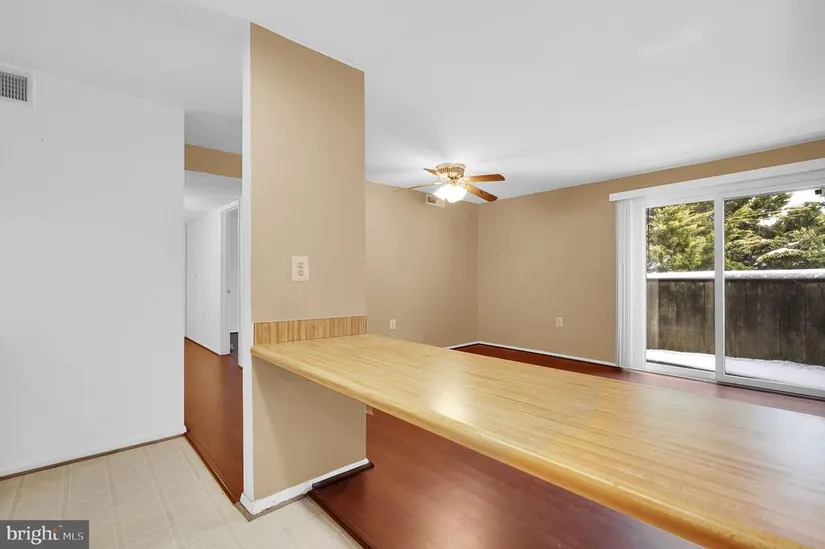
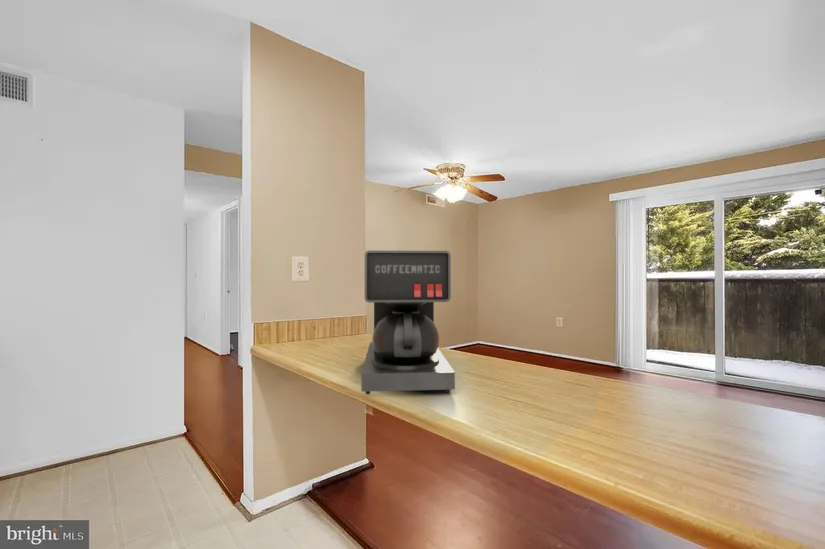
+ coffee maker (404, 314)
